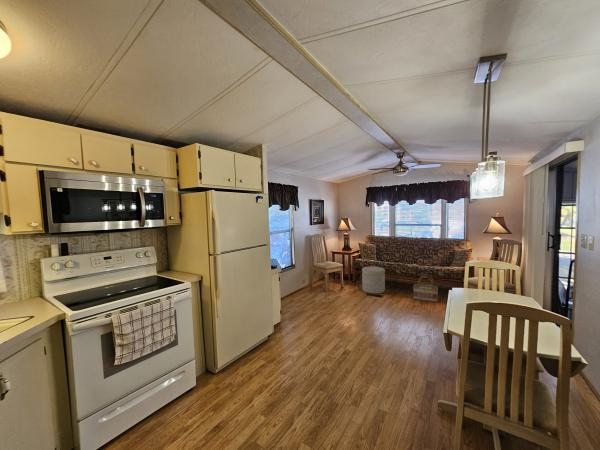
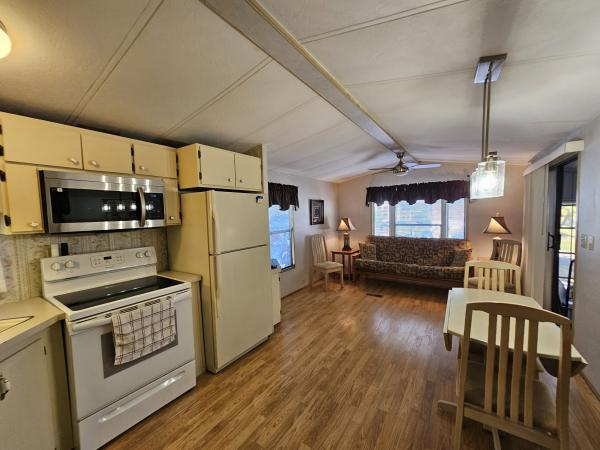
- basket (425, 287)
- ottoman (373, 279)
